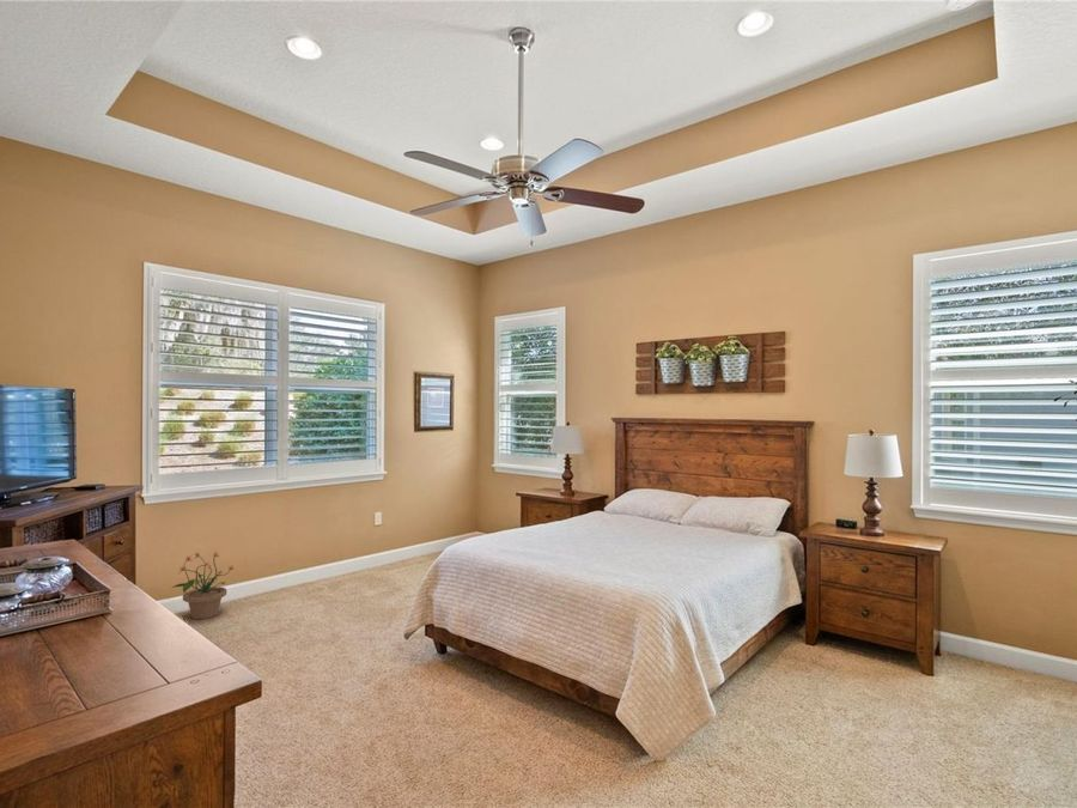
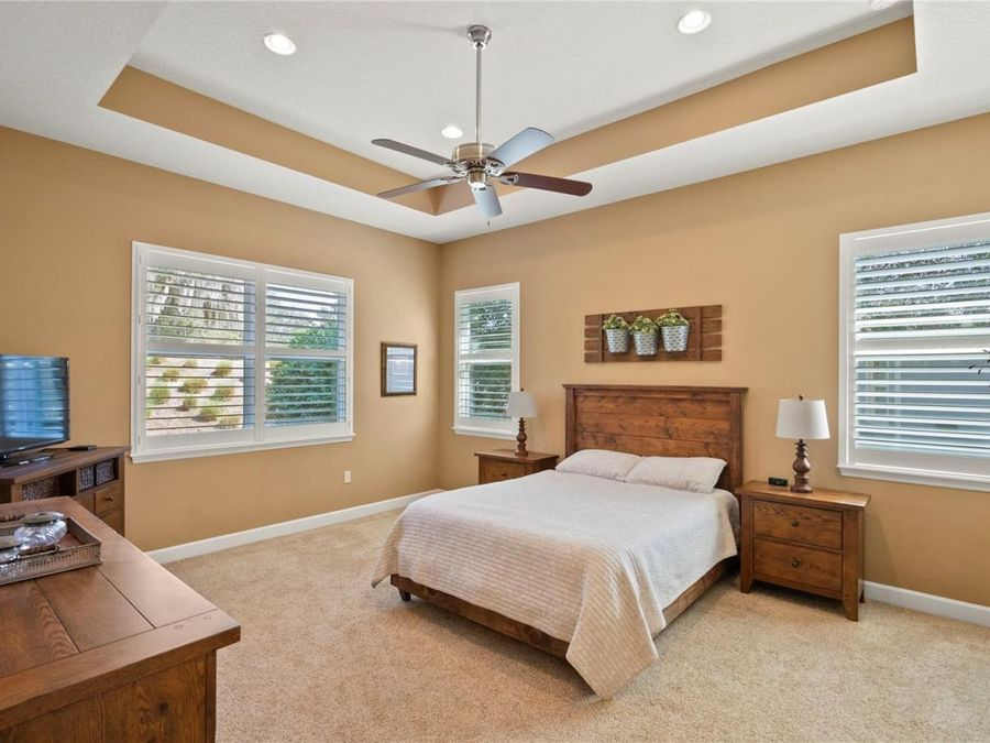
- potted plant (202, 584)
